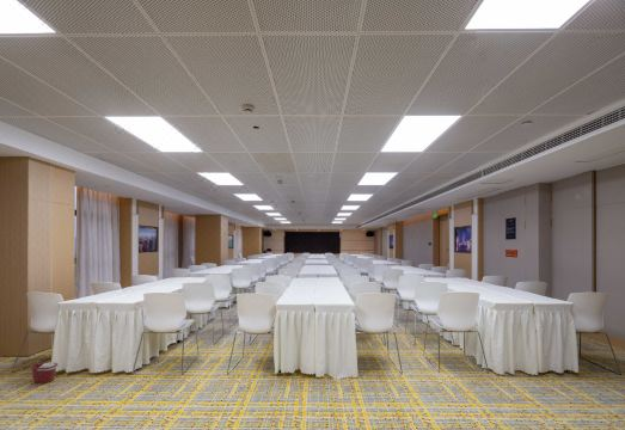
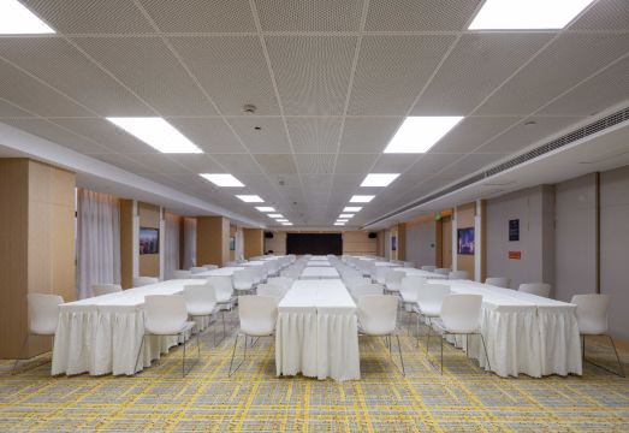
- bucket (43, 371)
